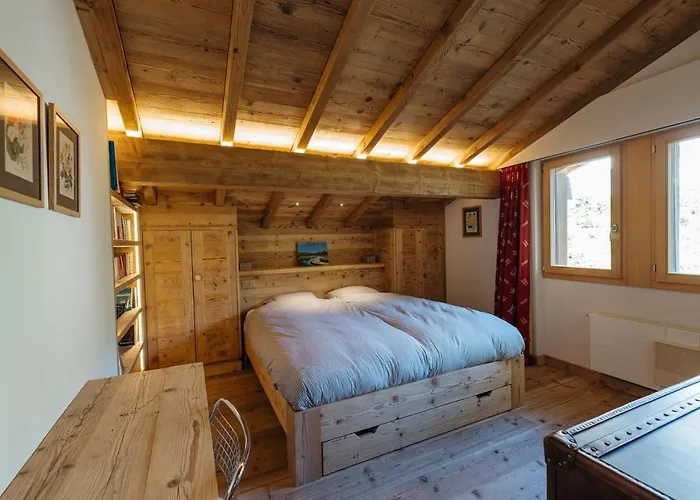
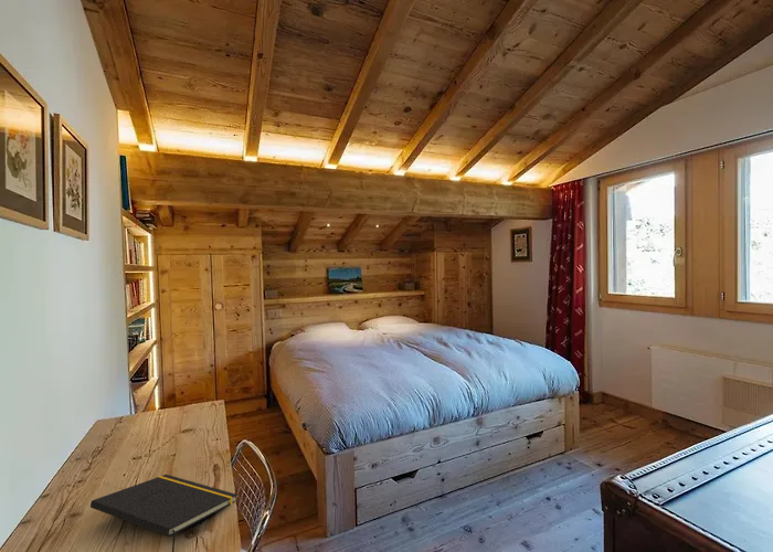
+ notepad (167, 500)
